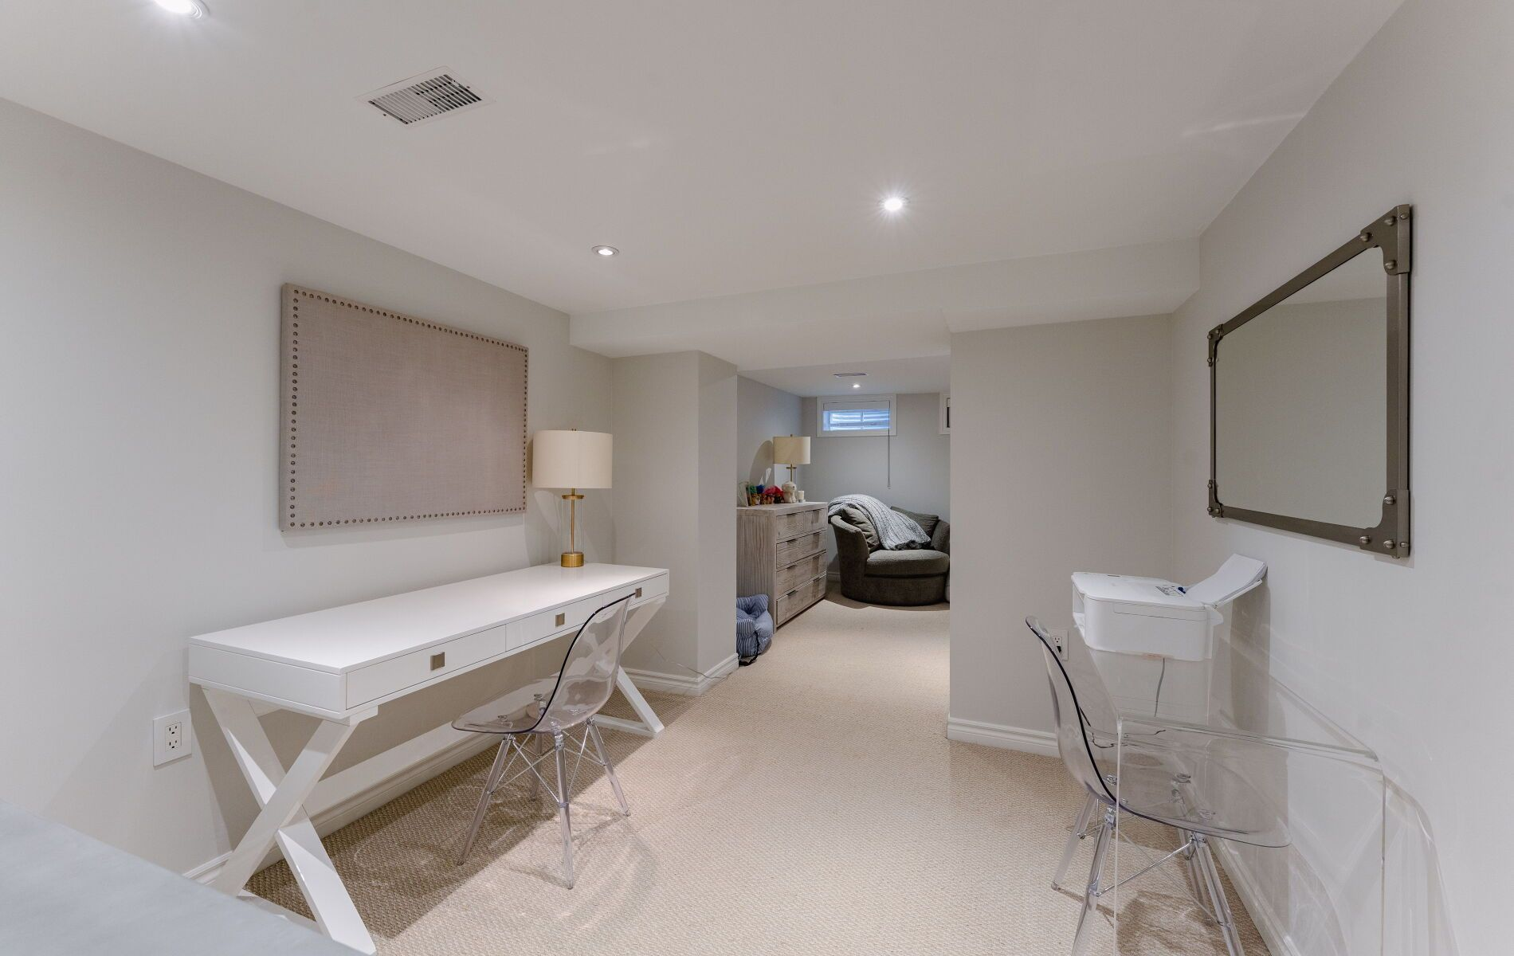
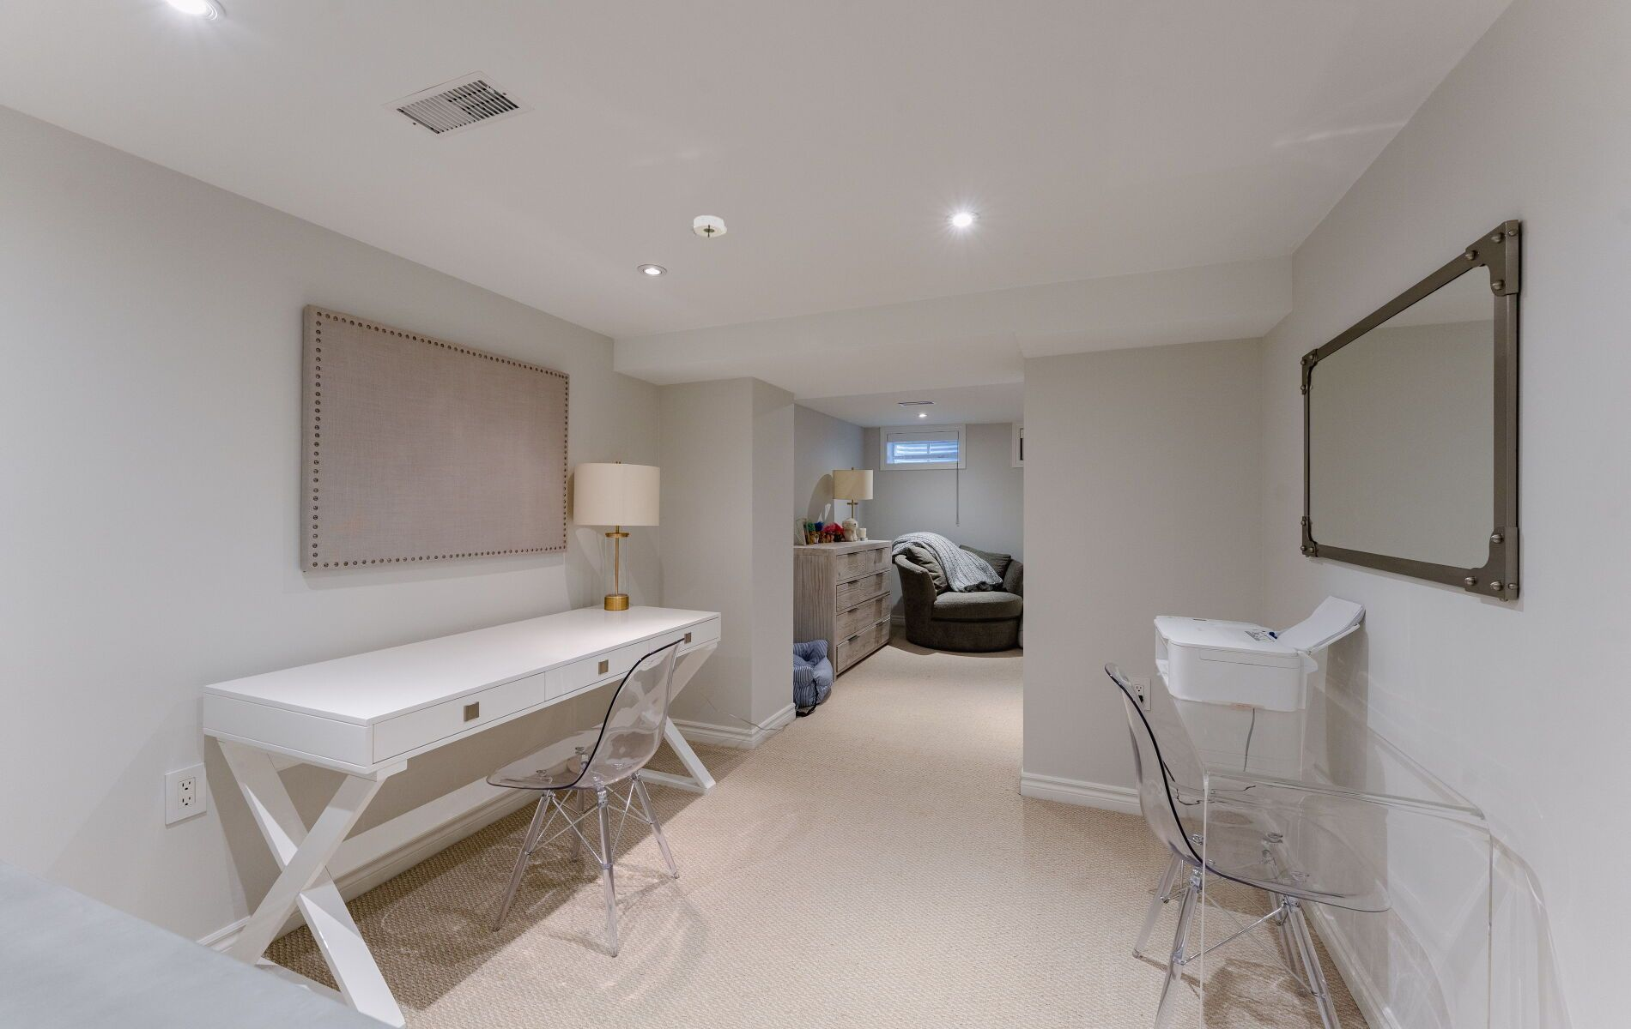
+ smoke detector (707, 226)
